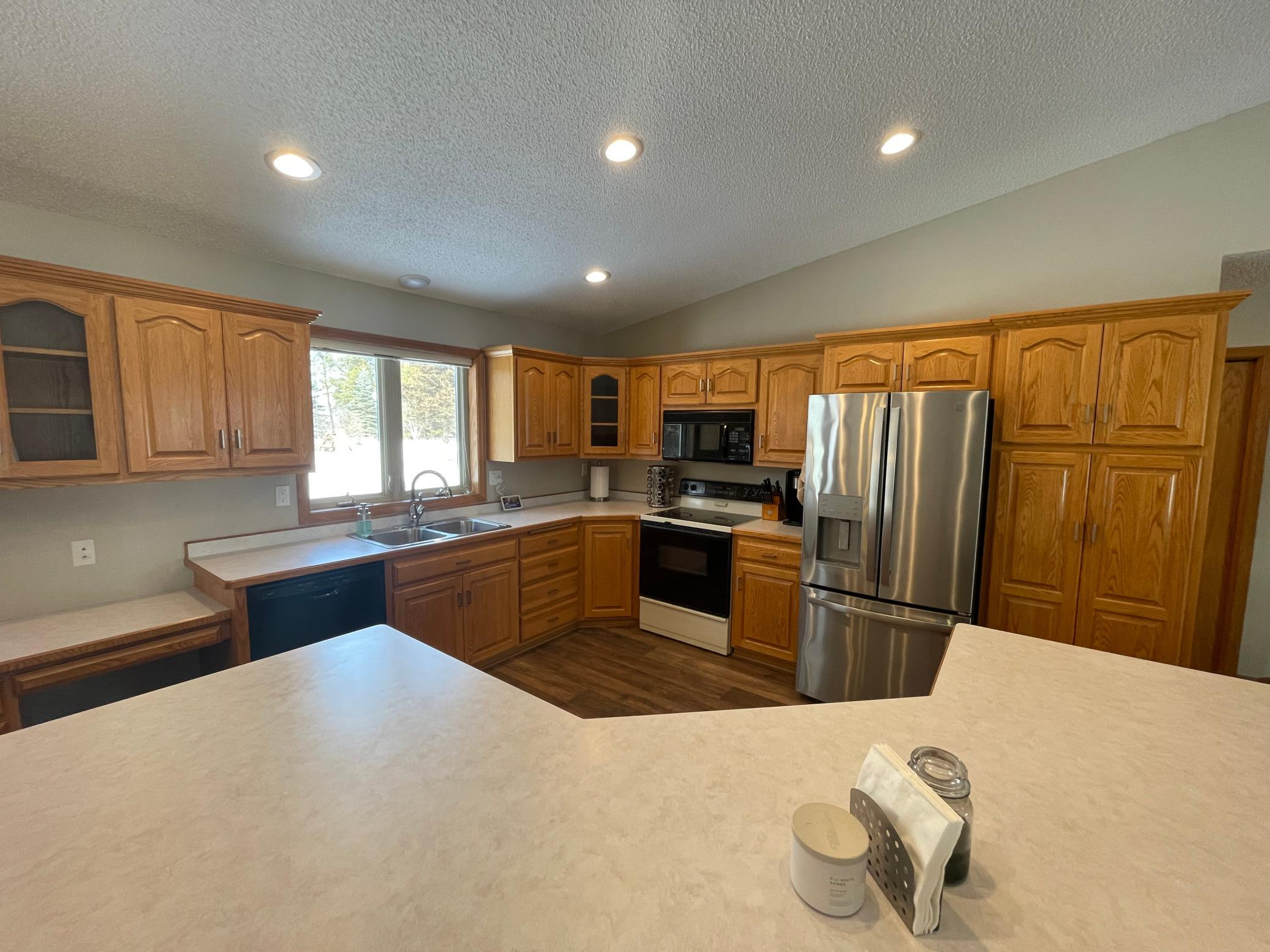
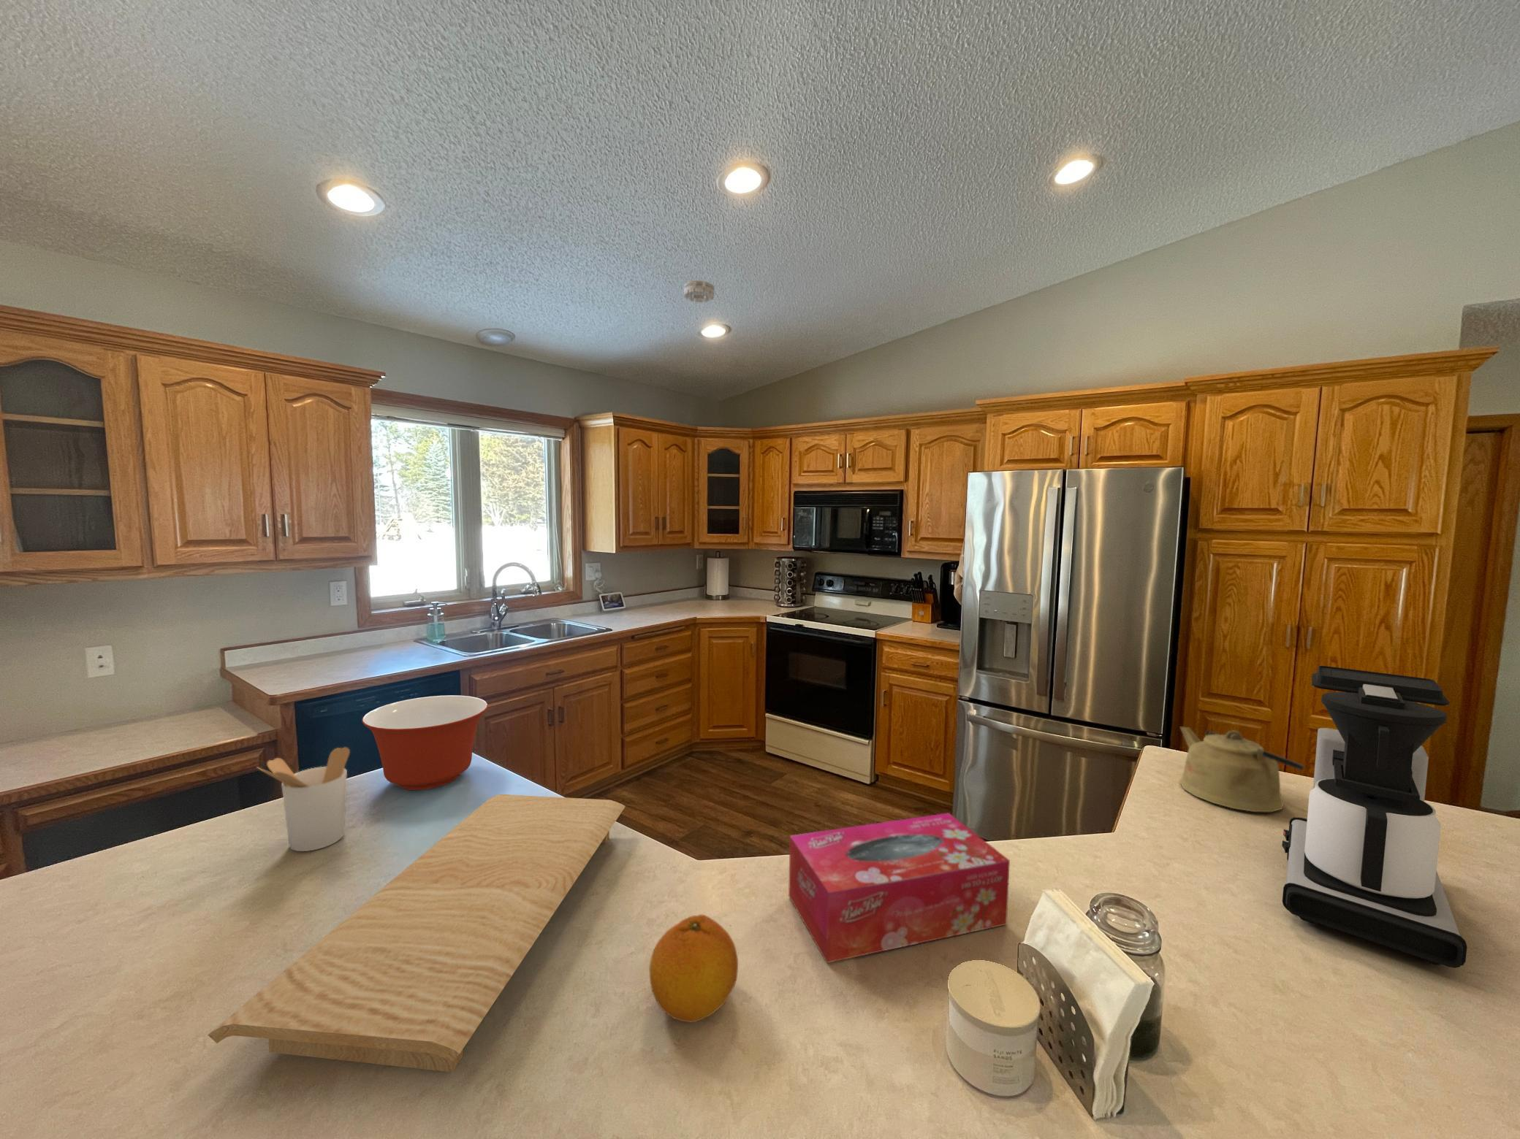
+ utensil holder (303, 799)
+ kettle (1224, 757)
+ tissue box (894, 878)
+ smoke detector (699, 291)
+ cutting board (478, 900)
+ mixing bowl (428, 744)
+ fruit (693, 961)
+ coffee maker (1369, 793)
